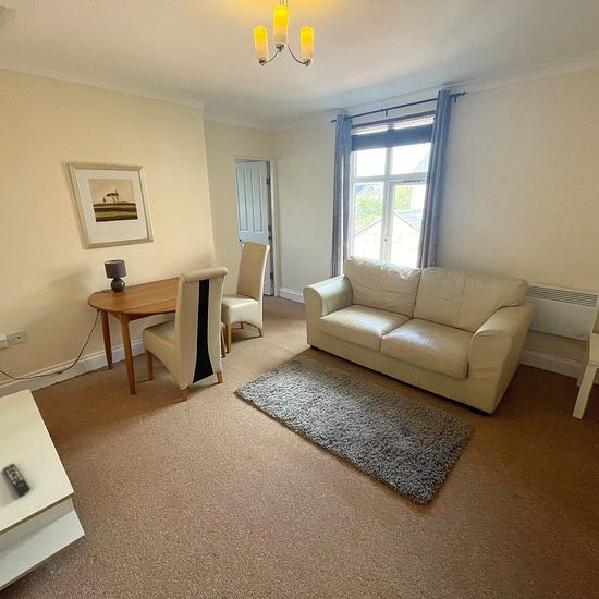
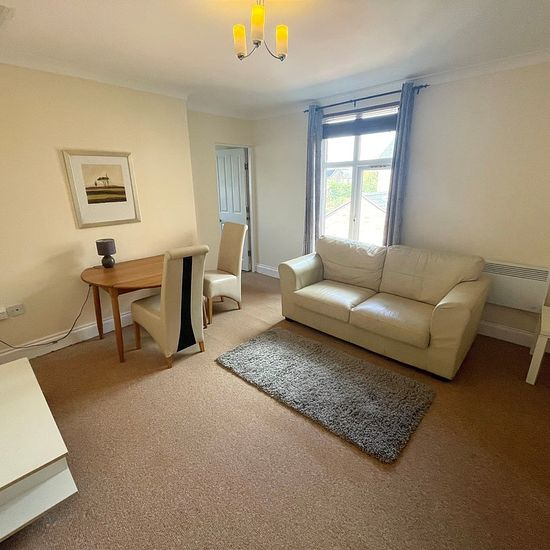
- remote control (15, 478)
